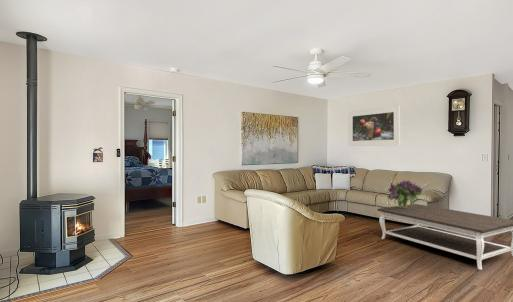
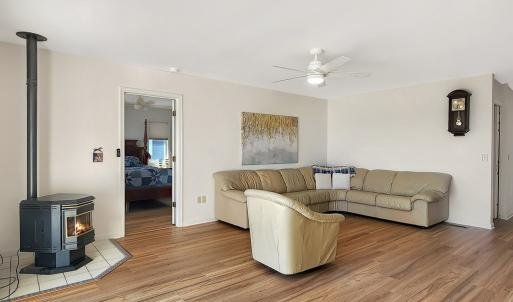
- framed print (372, 127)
- coffee table (442, 231)
- bouquet (404, 194)
